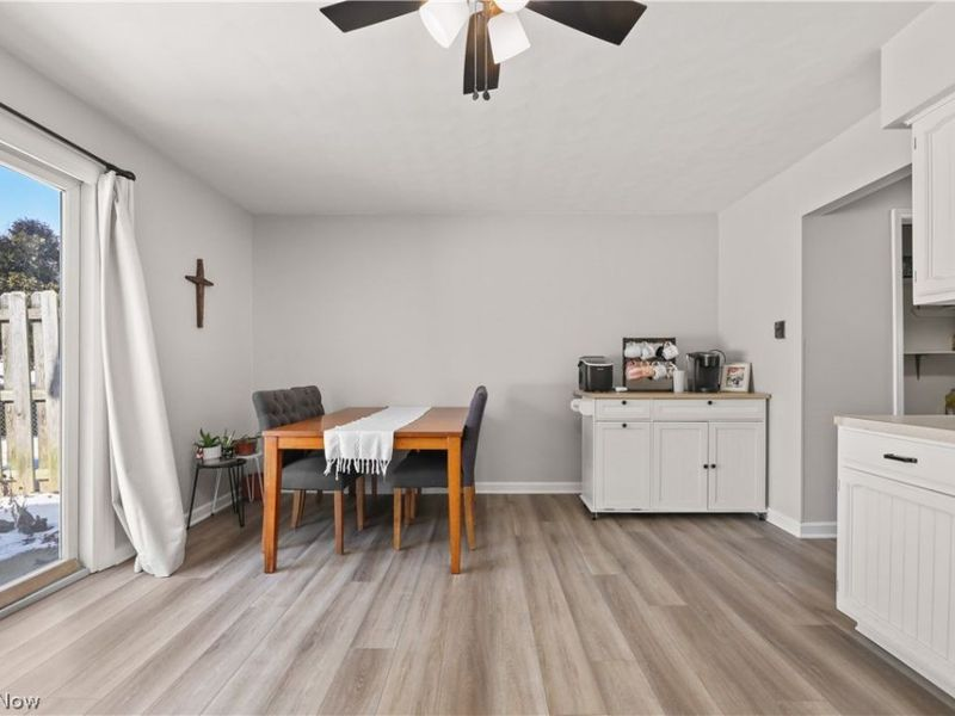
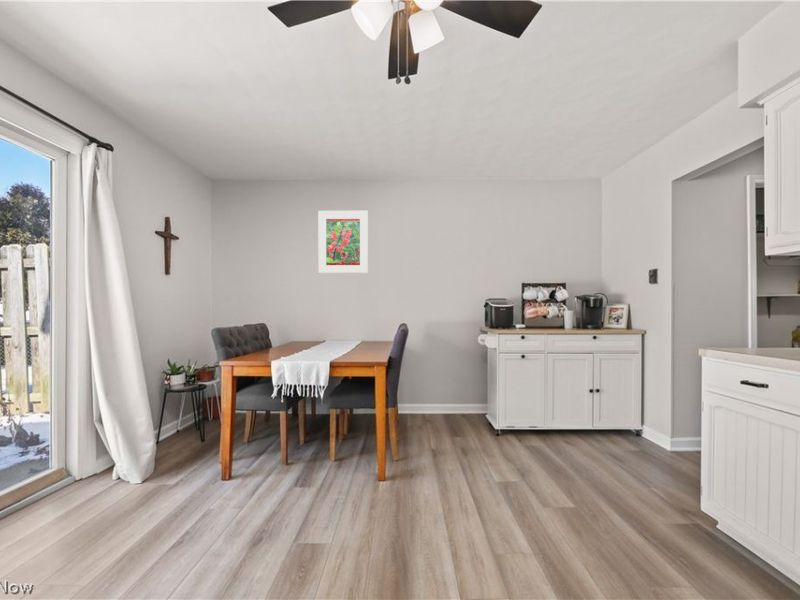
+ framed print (343, 242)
